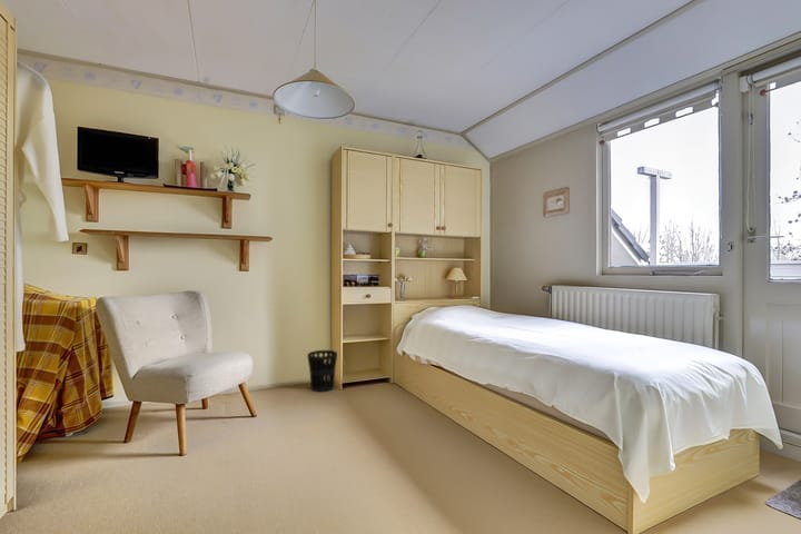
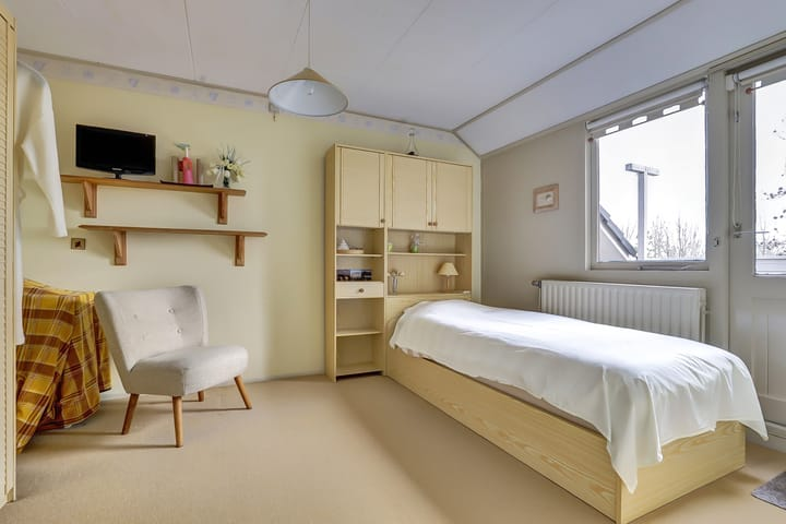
- wastebasket (322, 370)
